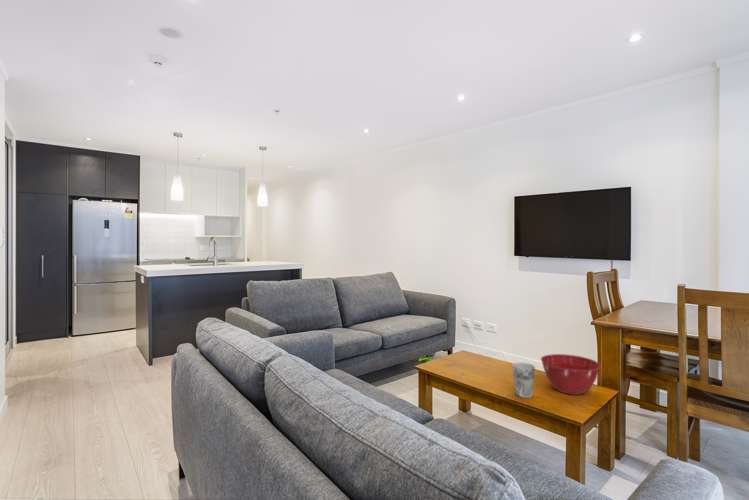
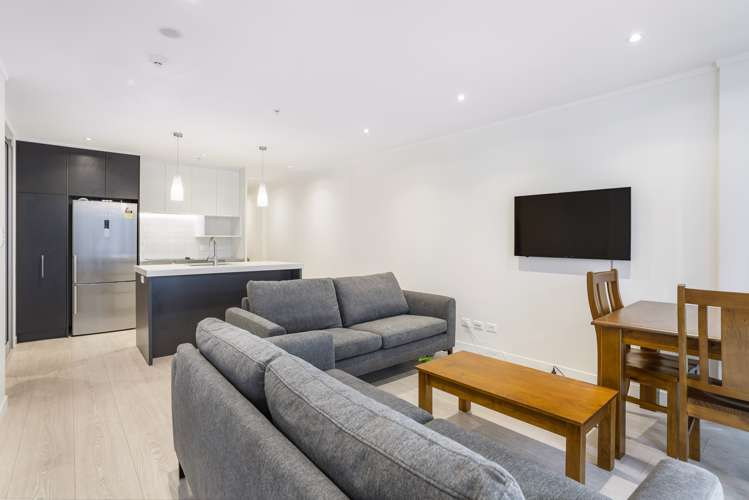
- cup (523, 380)
- mixing bowl (569, 375)
